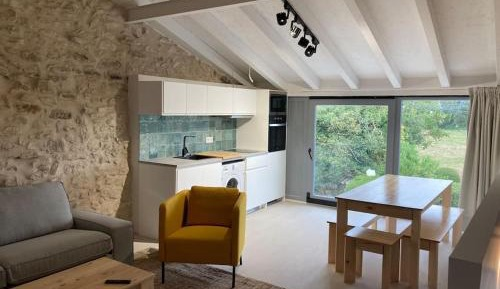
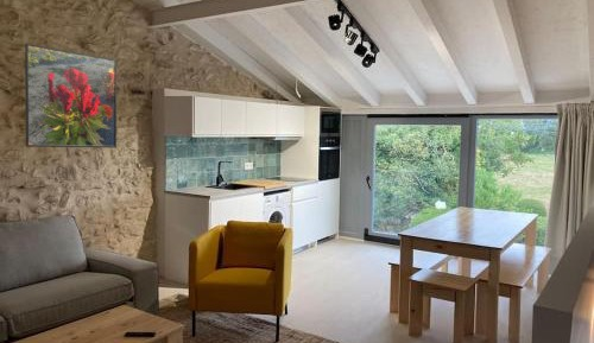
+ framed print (74, 100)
